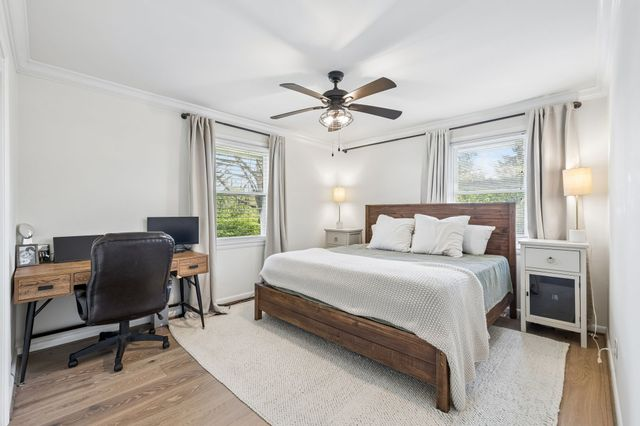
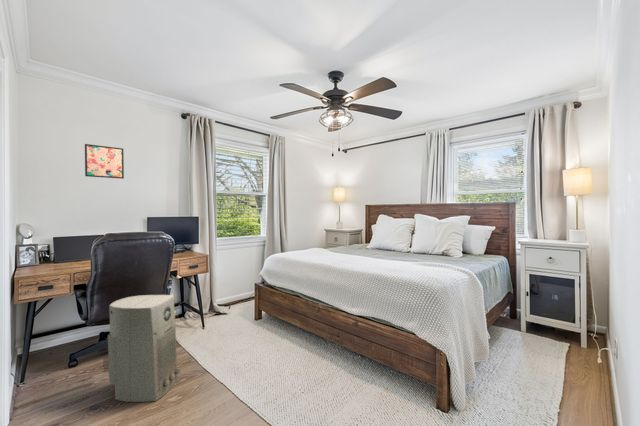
+ wall art (105, 161)
+ air purifier (143, 344)
